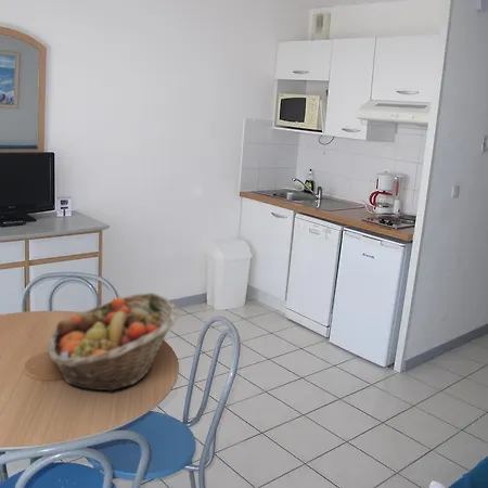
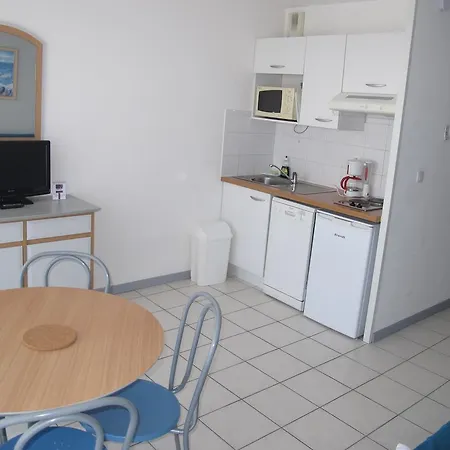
- fruit basket (113, 336)
